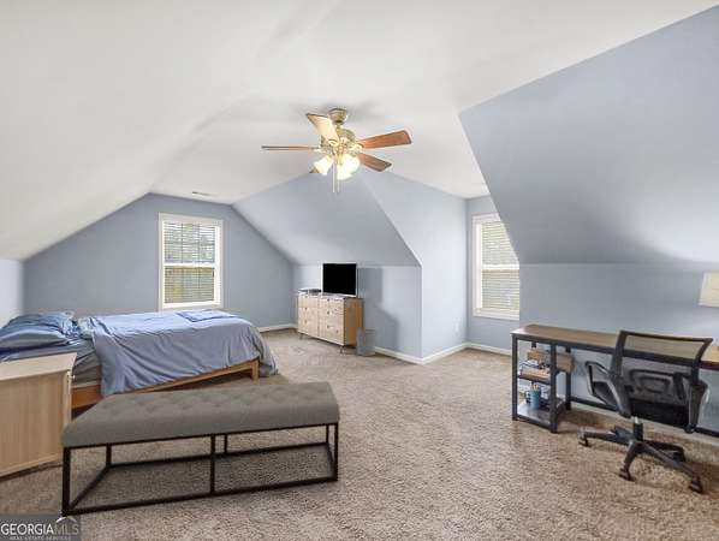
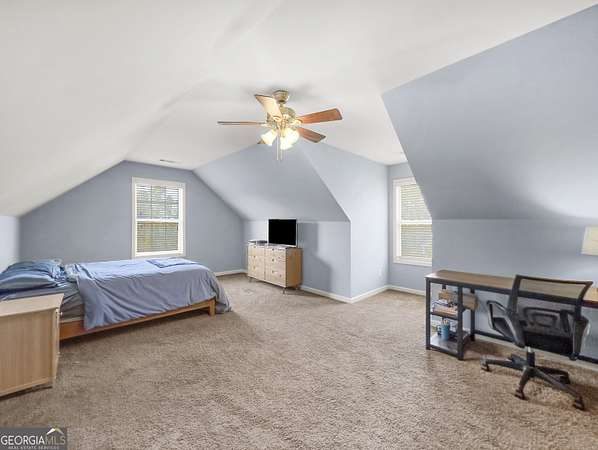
- waste bin (366, 341)
- bench (220, 435)
